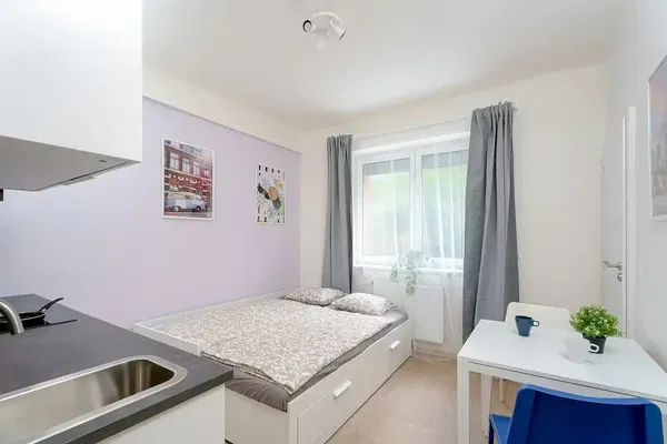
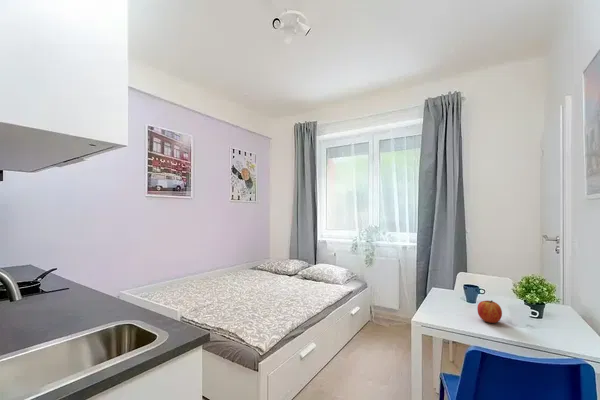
+ apple (489, 310)
